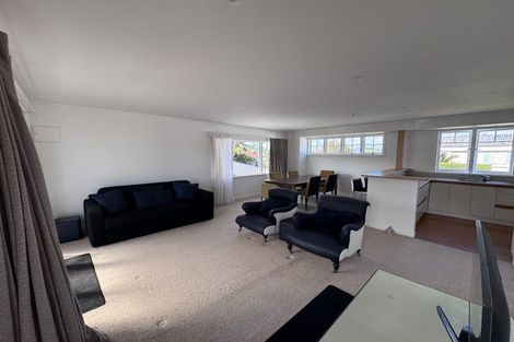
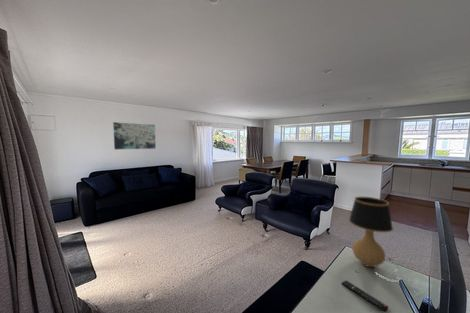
+ table lamp (377, 231)
+ remote control (363, 294)
+ wall art (135, 136)
